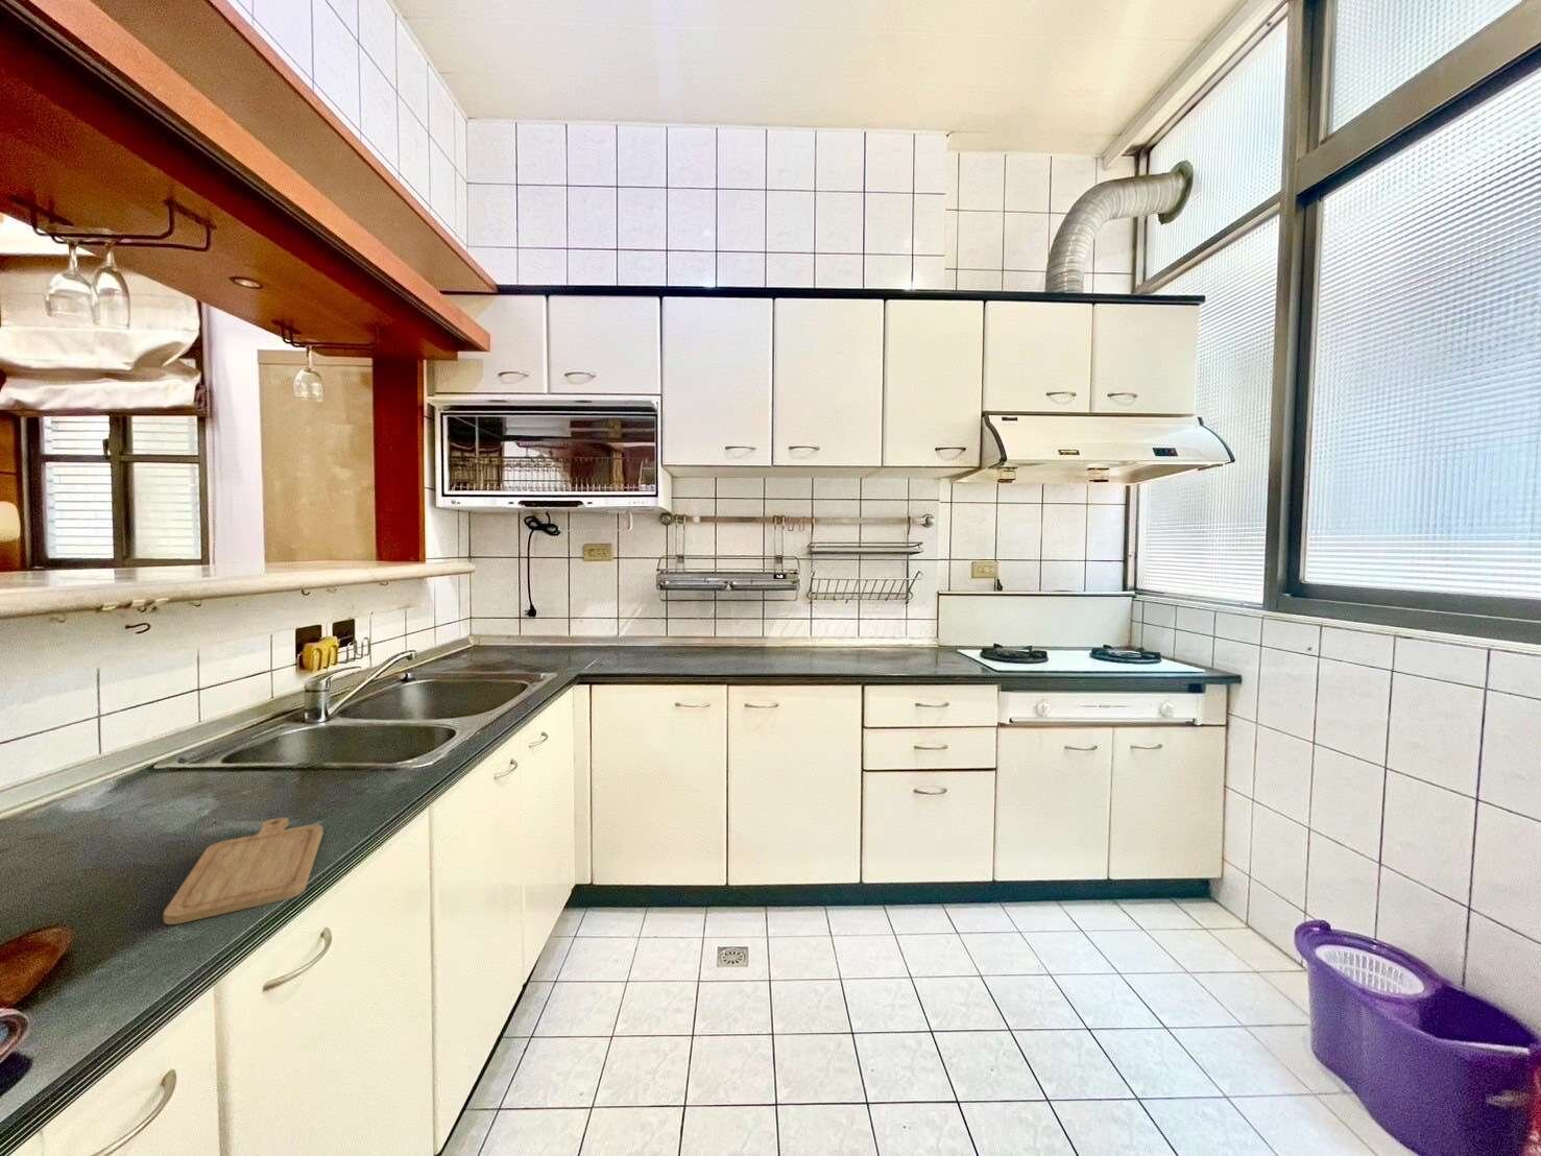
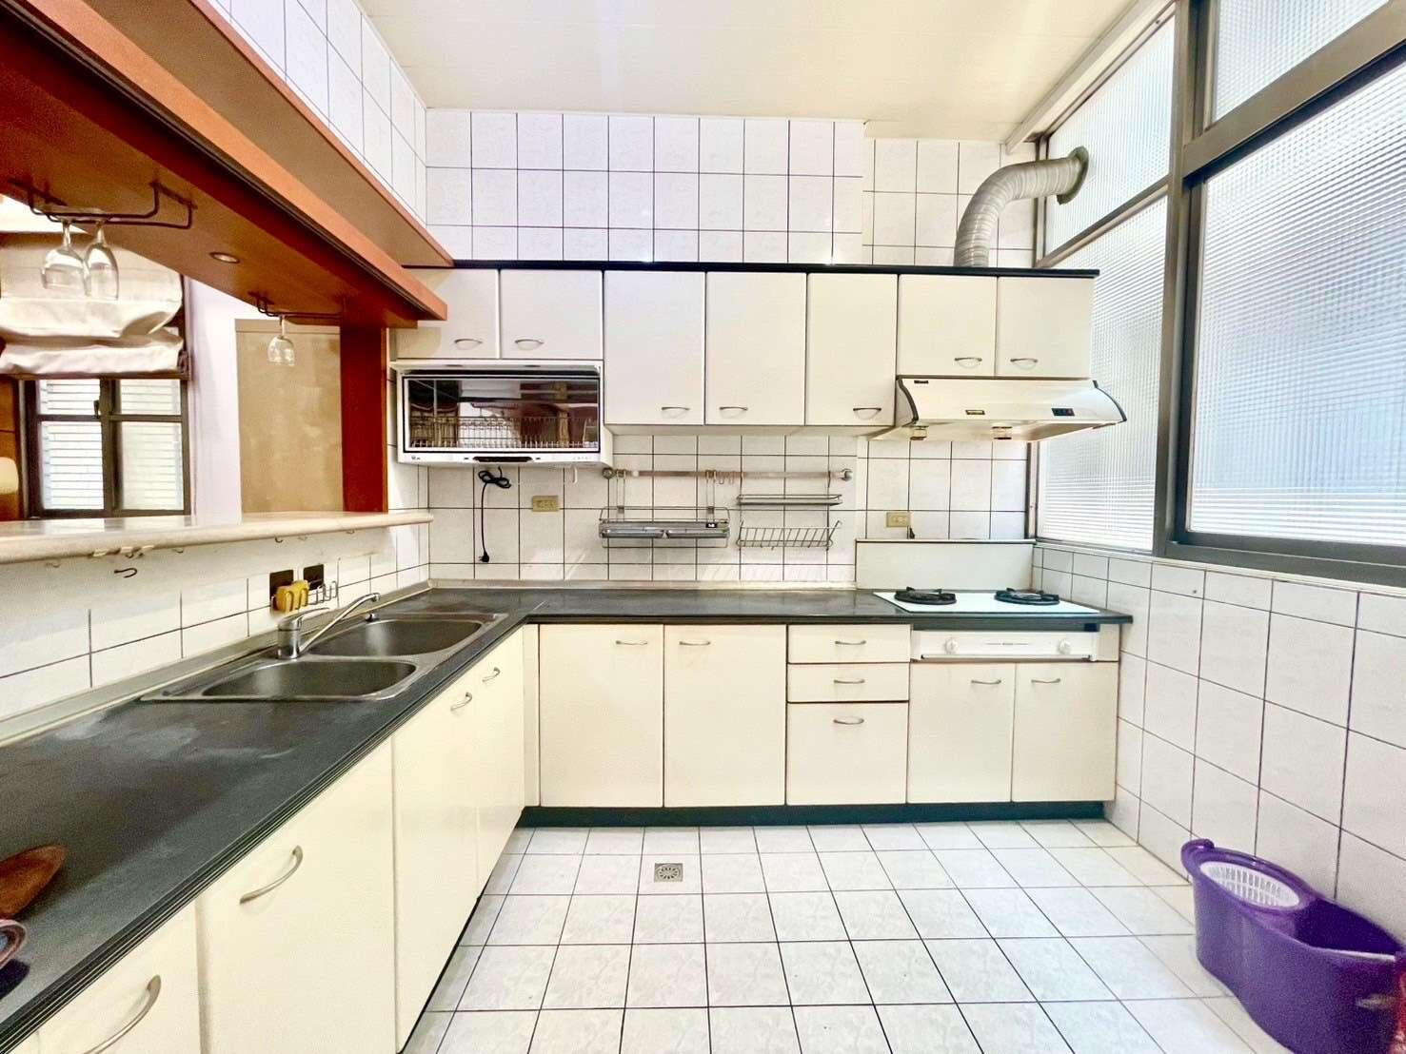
- chopping board (257, 858)
